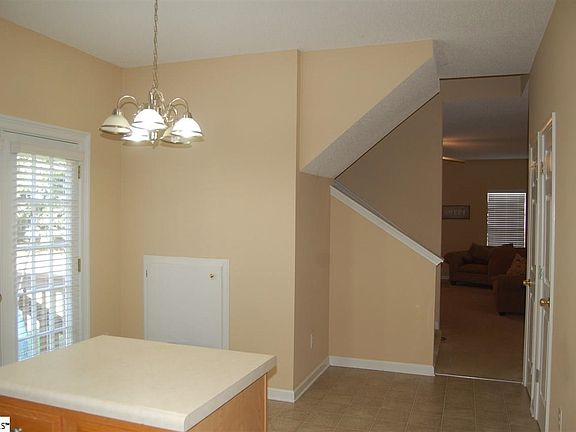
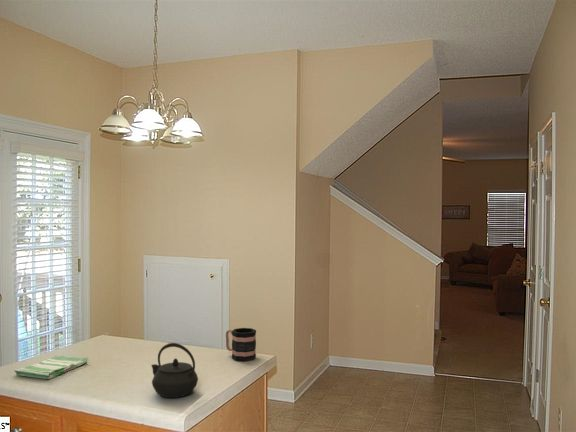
+ mug (239, 343)
+ dish towel (52, 365)
+ kettle (172, 368)
